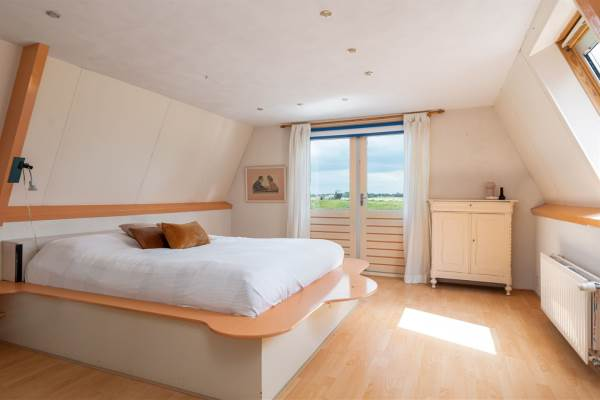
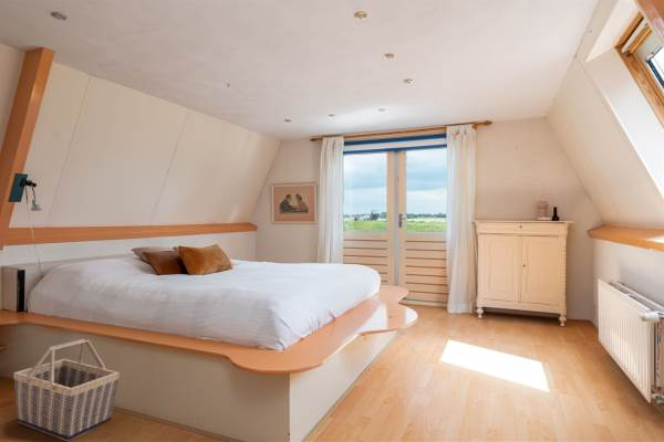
+ basket (66, 382)
